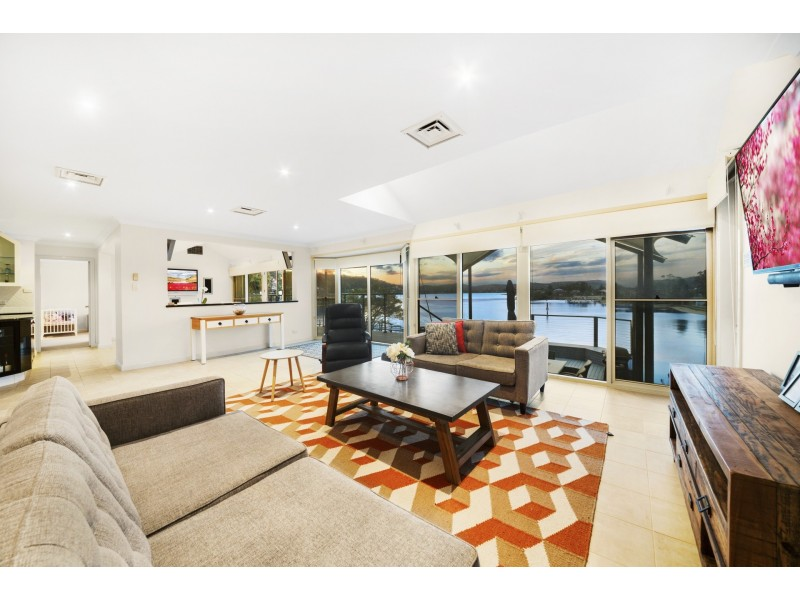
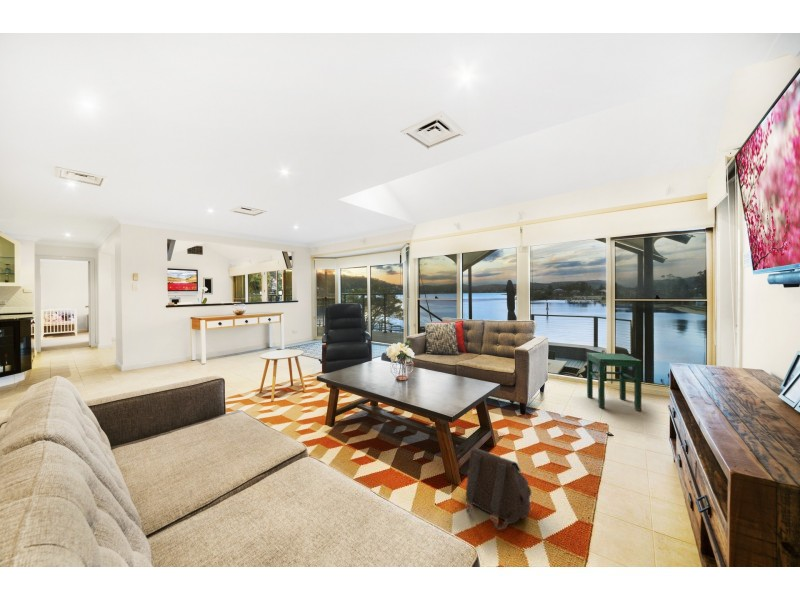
+ stool (612, 379)
+ satchel (494, 481)
